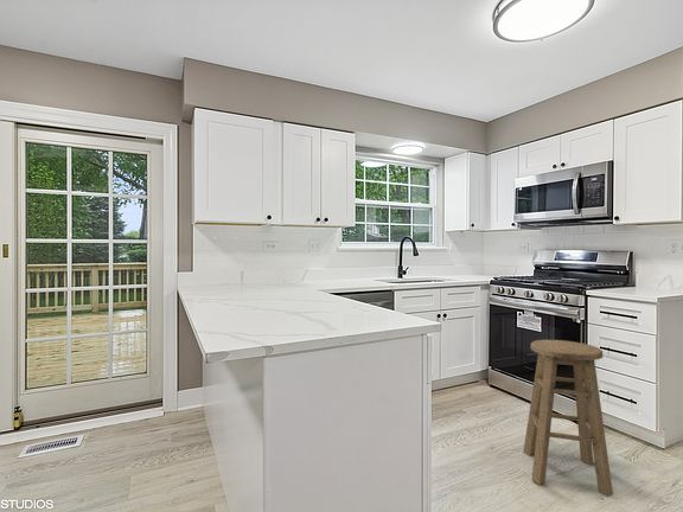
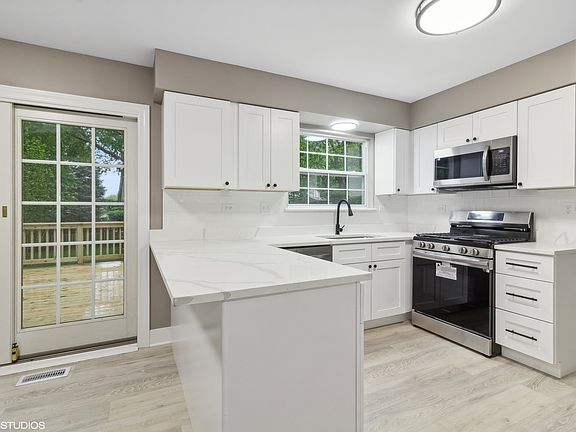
- bar stool (564, 415)
